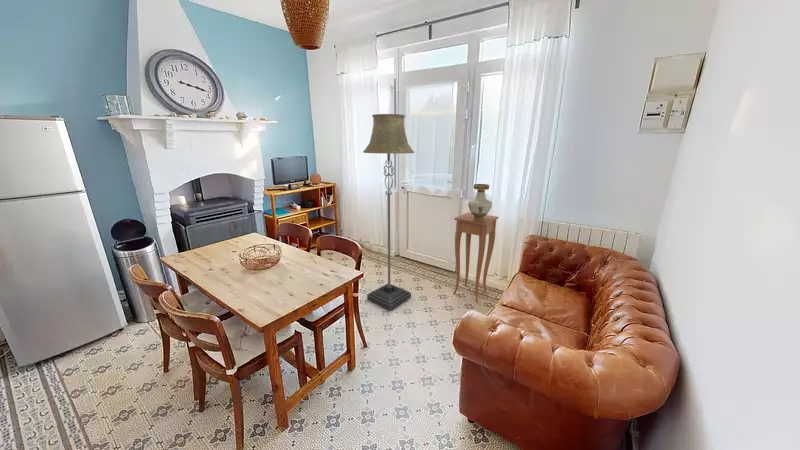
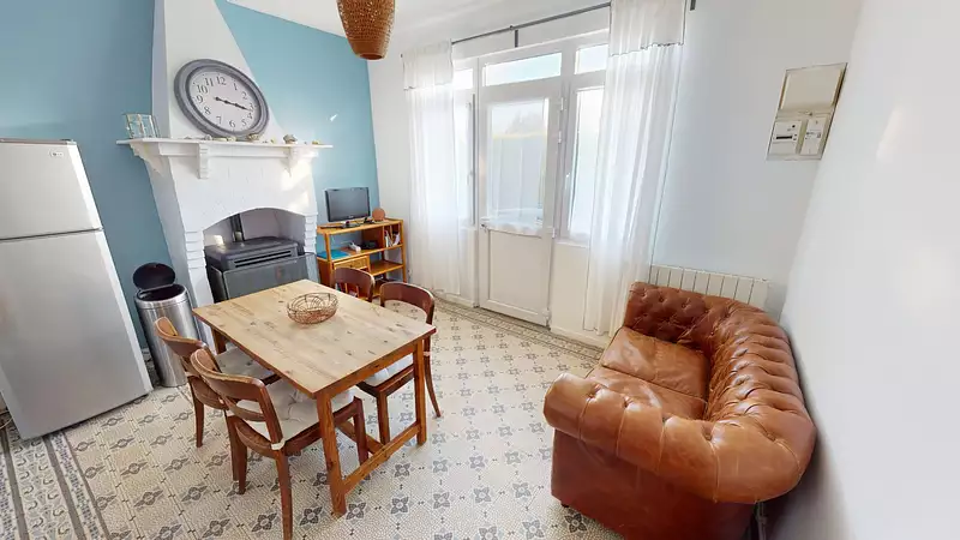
- side table (469, 256)
- floor lamp (389, 214)
- vase (480, 202)
